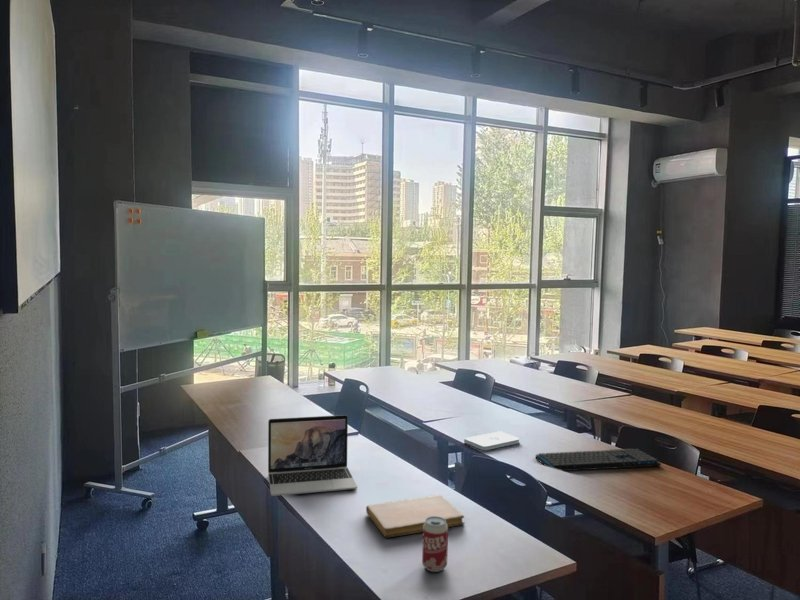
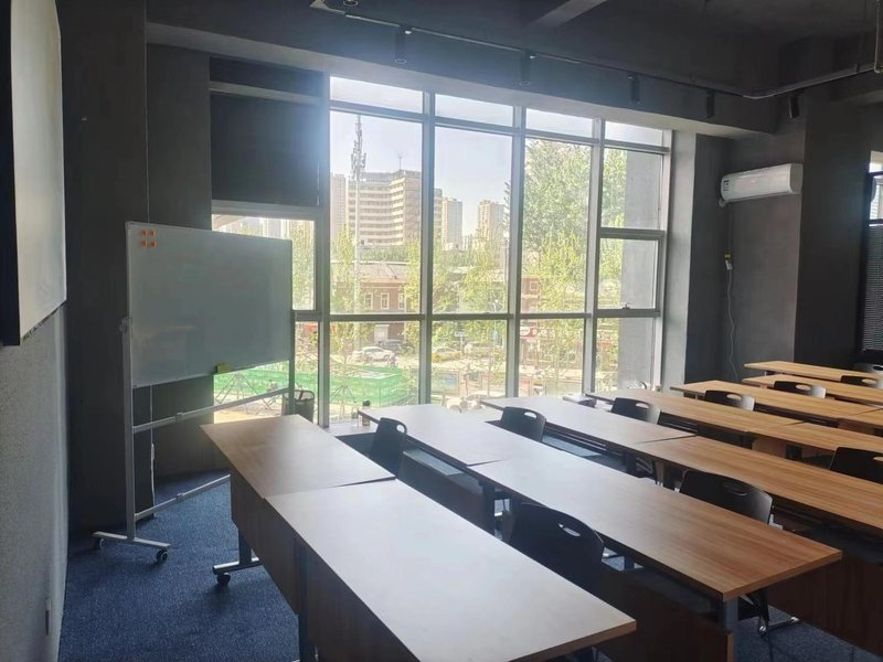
- keyboard (595, 458)
- notepad (492, 440)
- beverage can (435, 544)
- laptop (311, 453)
- notebook (414, 514)
